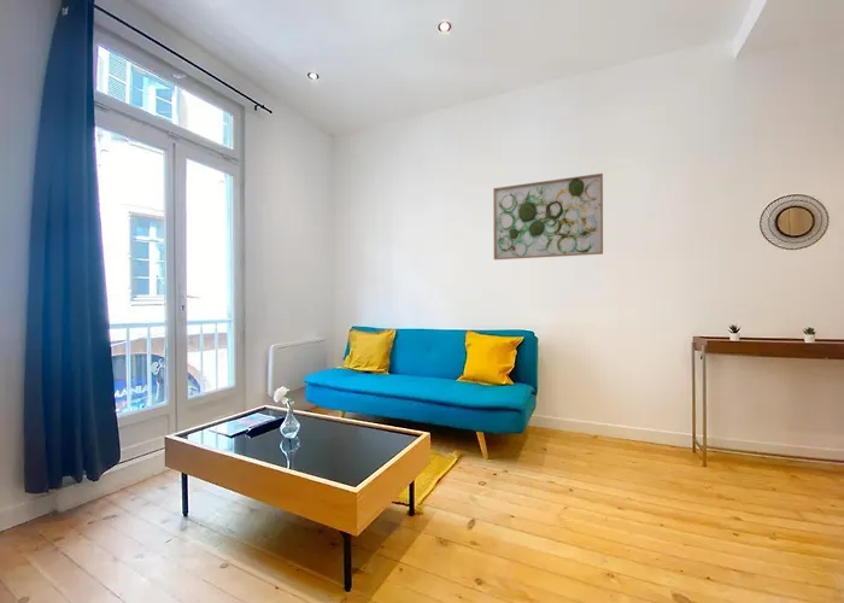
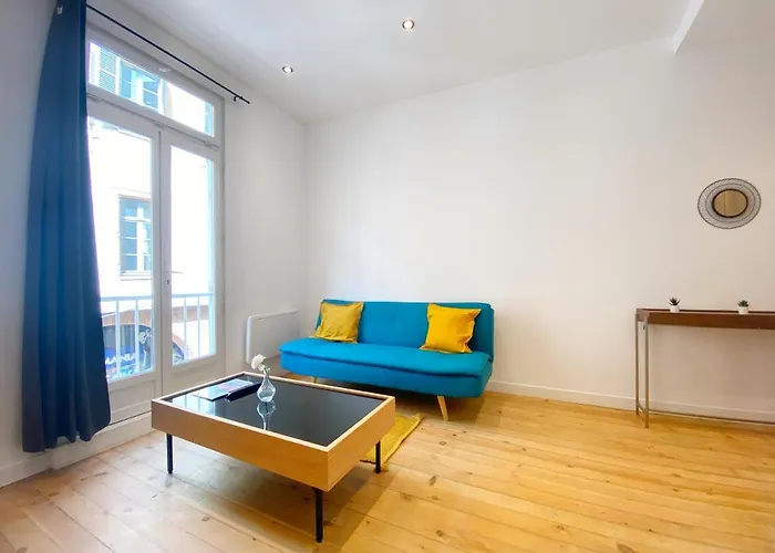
- wall art (545, 218)
